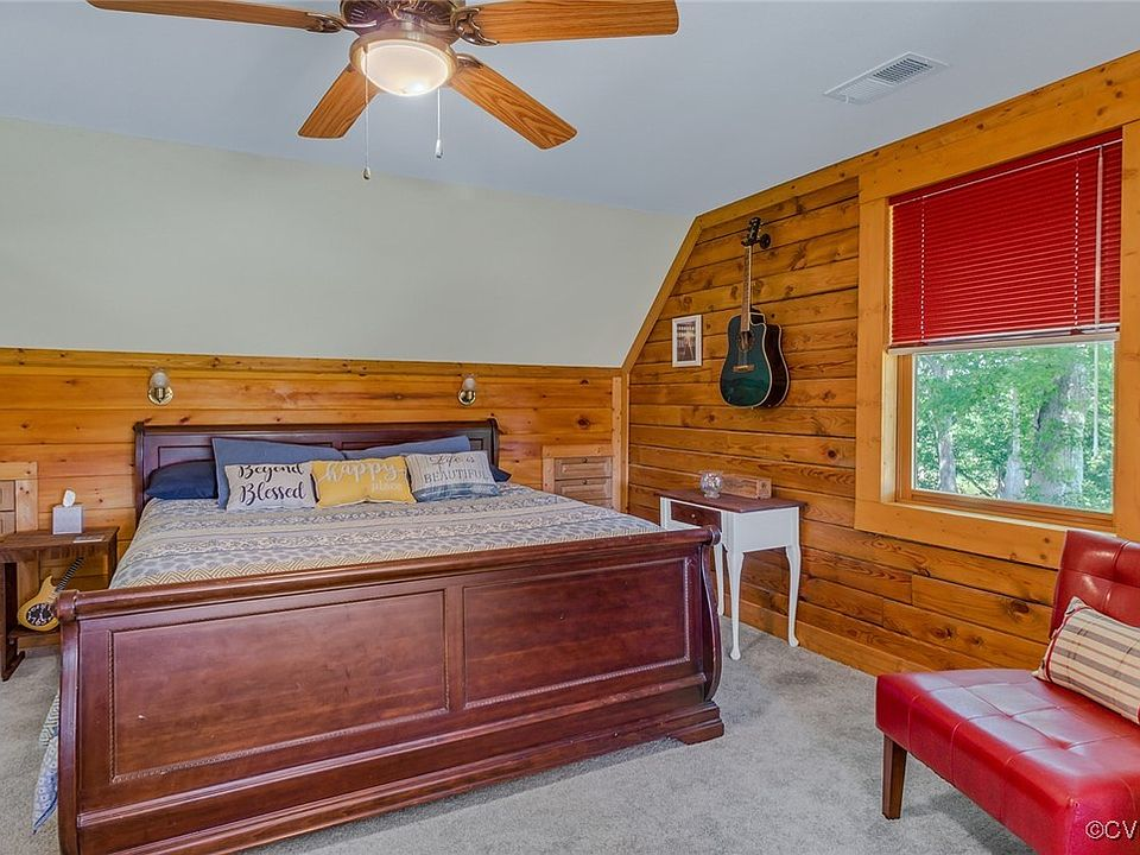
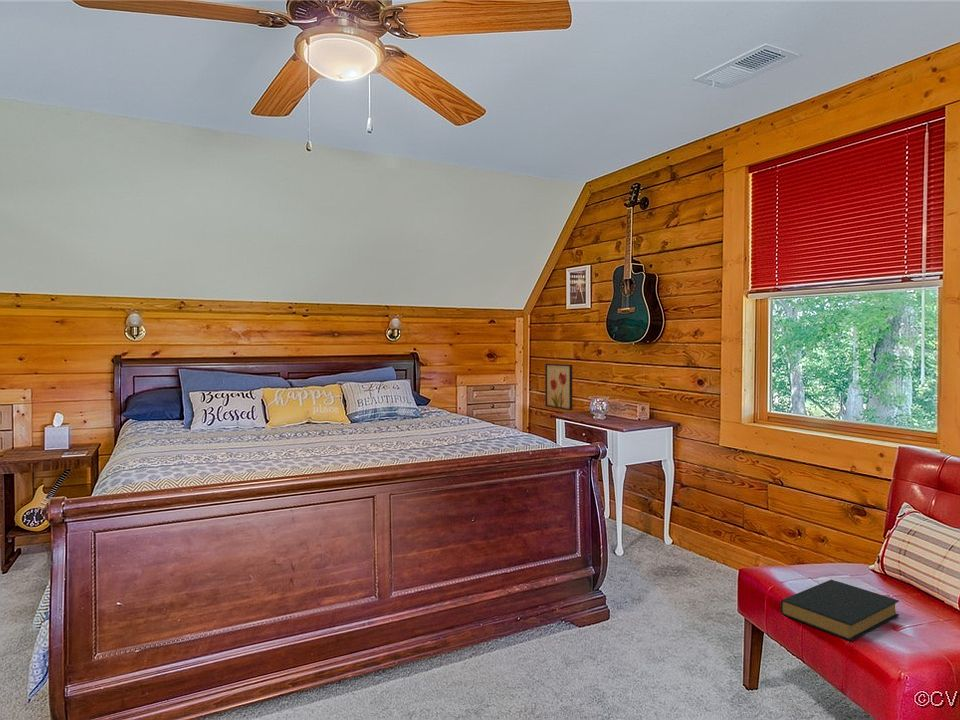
+ wall art (559, 386)
+ hardback book (839, 607)
